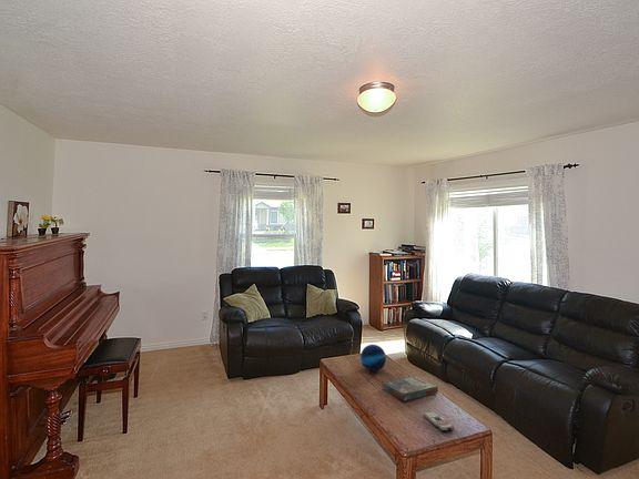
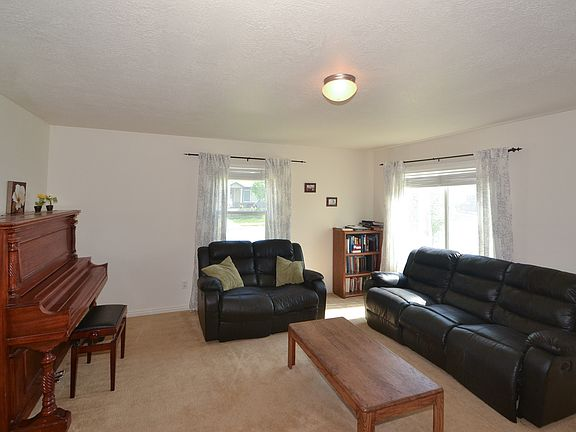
- remote control (437, 420)
- decorative orb (373, 357)
- board game (409, 387)
